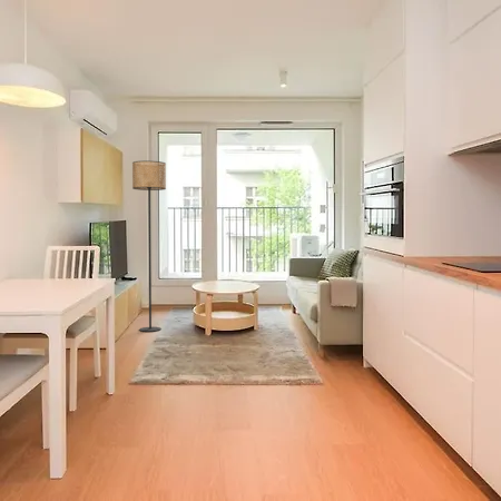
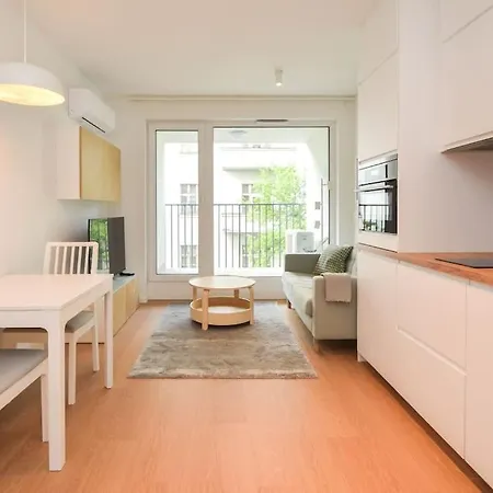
- floor lamp (149, 246)
